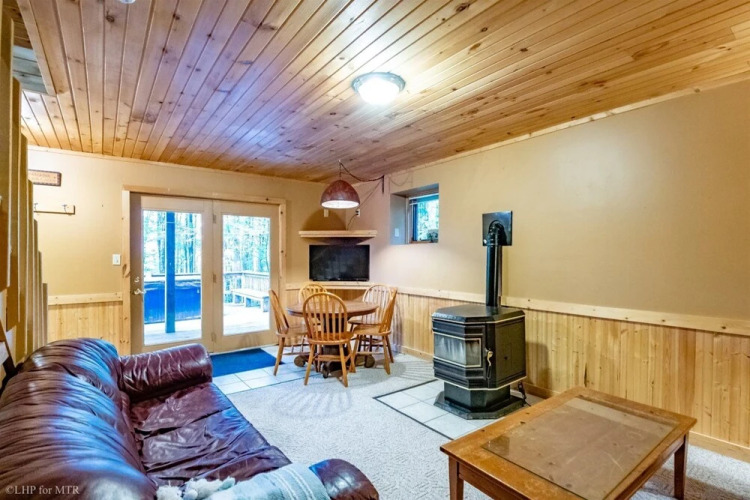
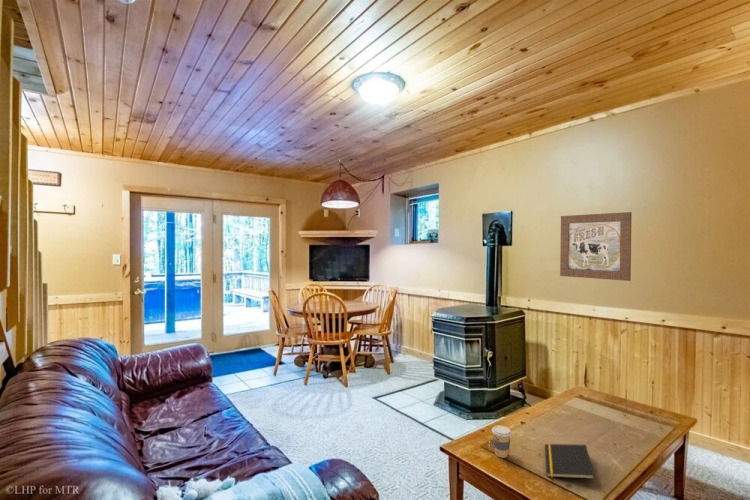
+ wall art (593, 246)
+ coffee cup (501, 441)
+ notepad (567, 460)
